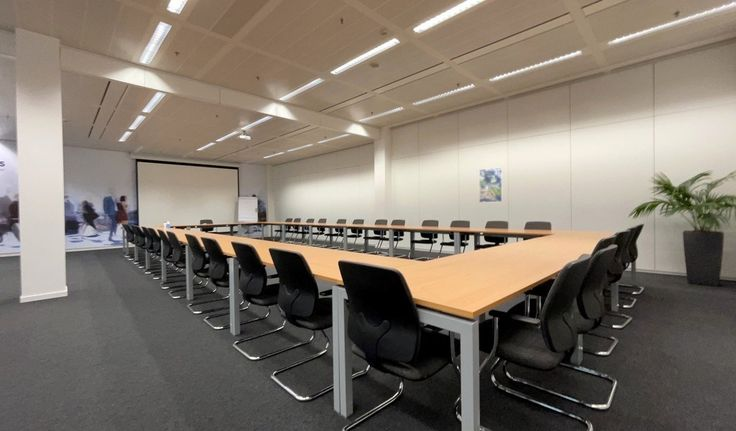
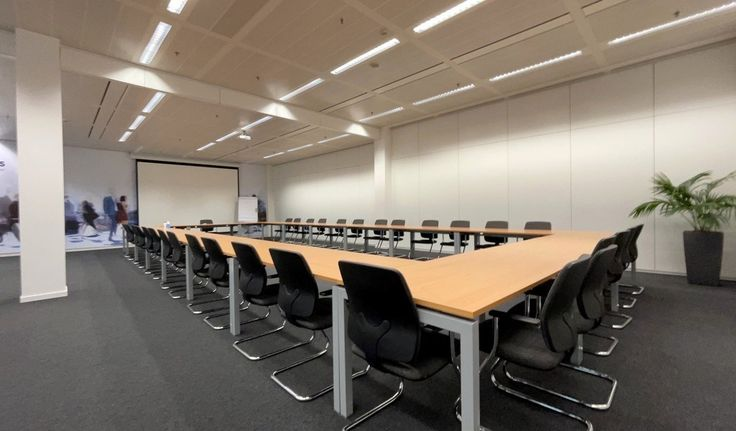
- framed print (490, 185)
